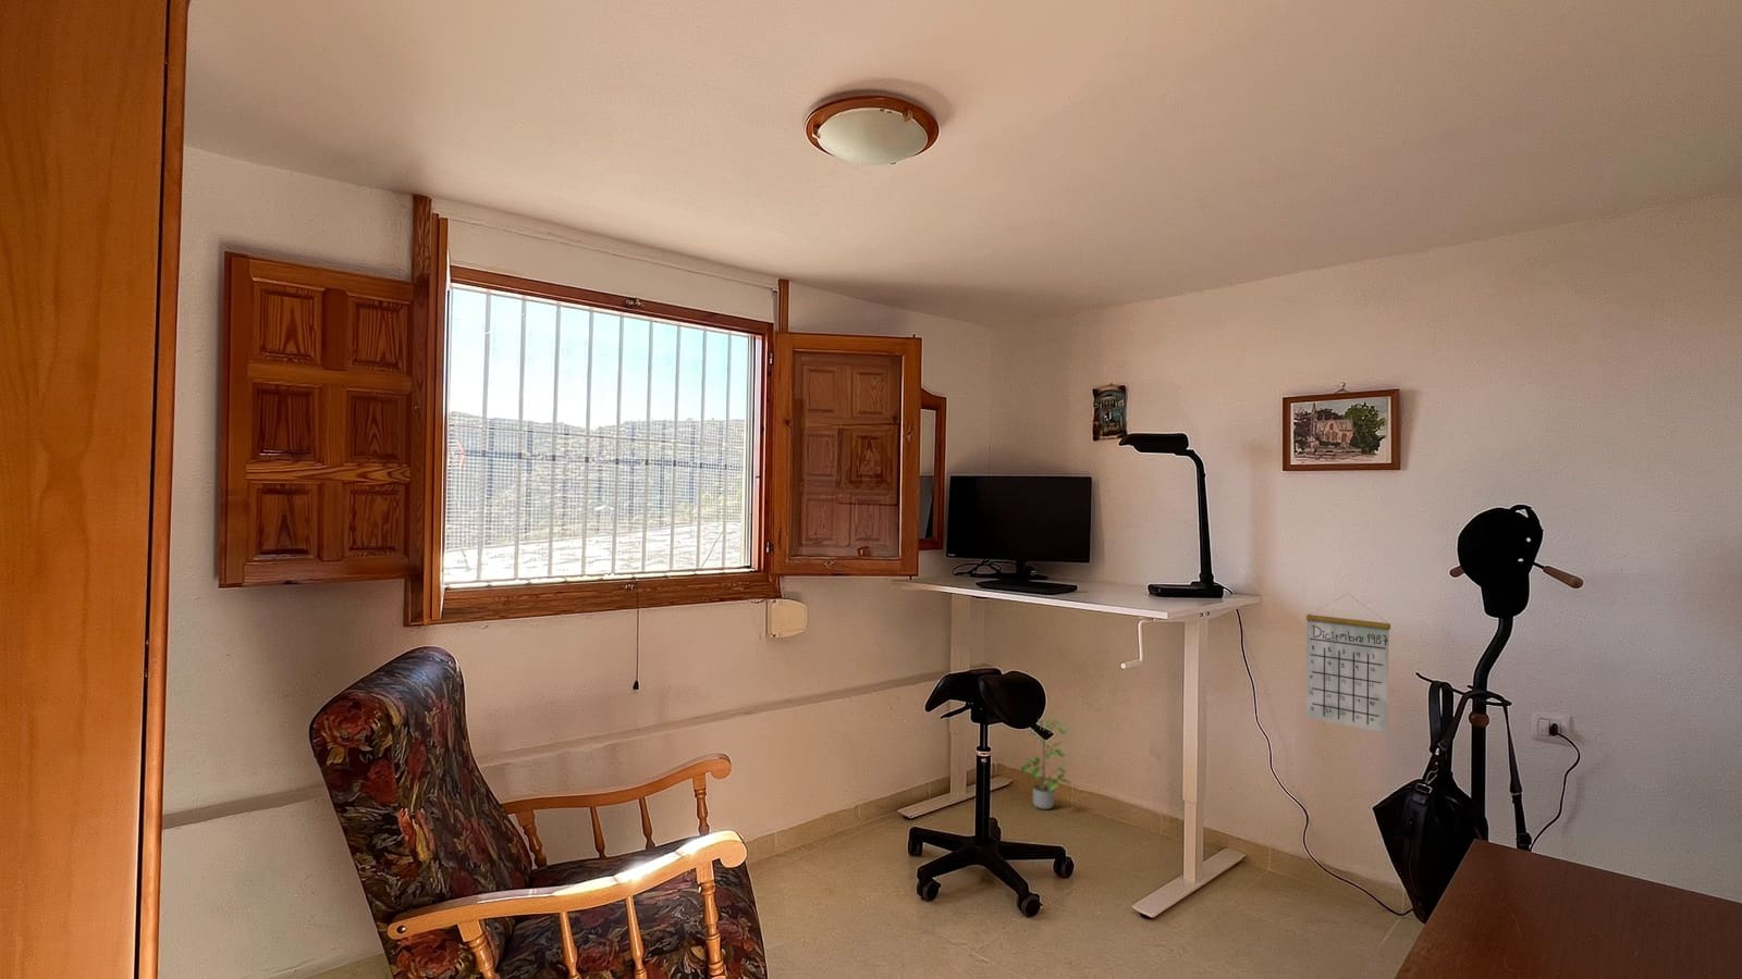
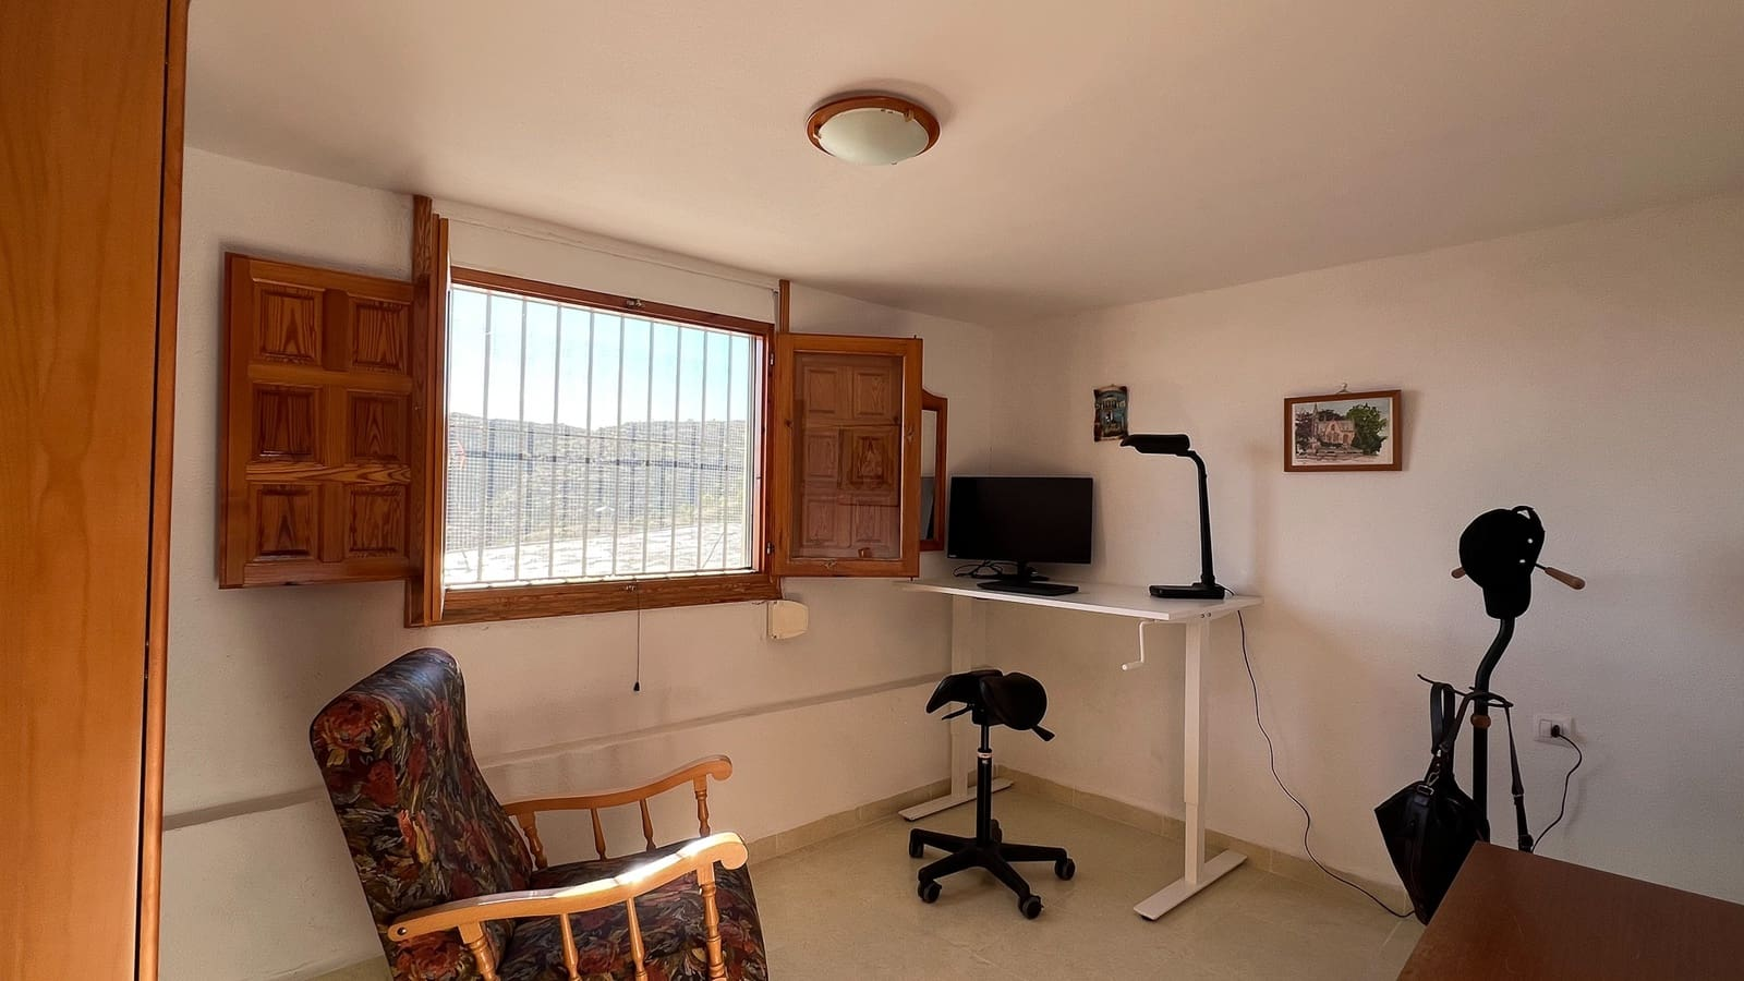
- calendar (1346, 659)
- potted plant (1044, 763)
